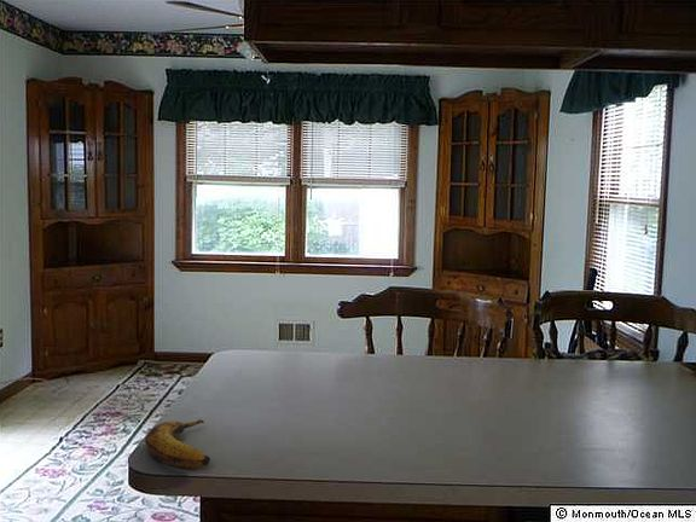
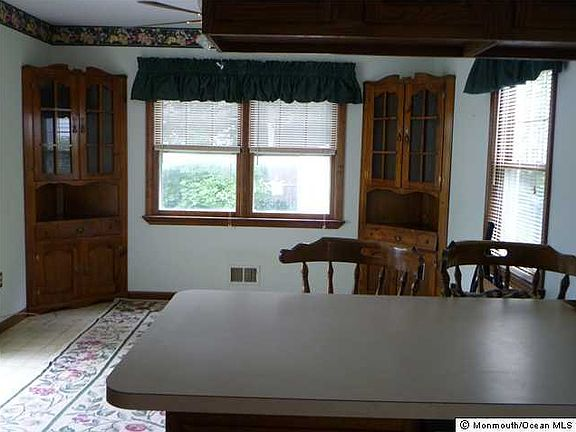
- banana (181, 442)
